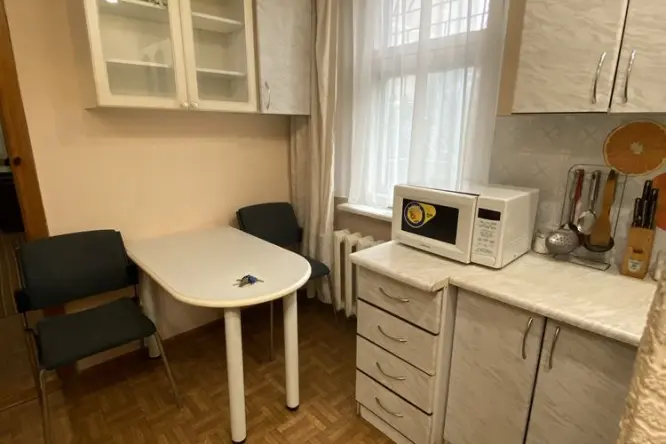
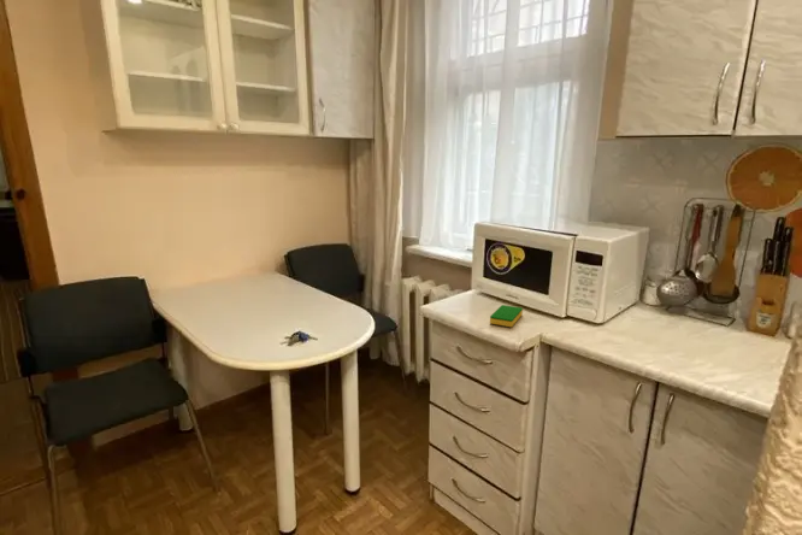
+ dish sponge (506, 314)
